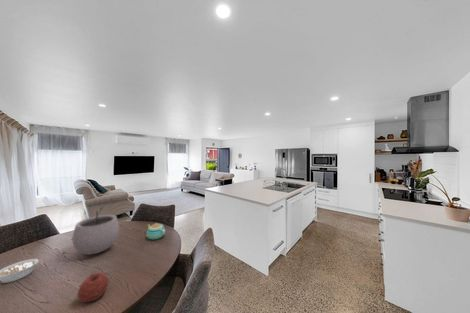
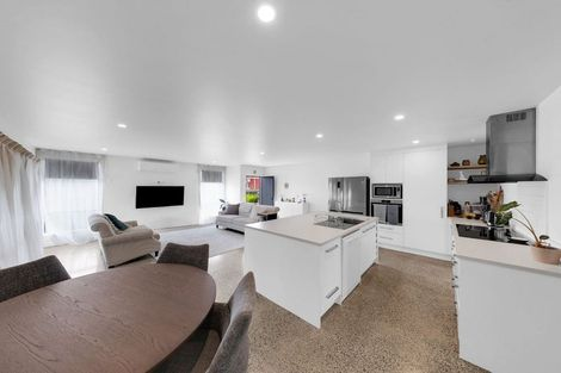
- plant pot (97, 228)
- teapot (155, 229)
- fruit (93, 285)
- legume (19, 270)
